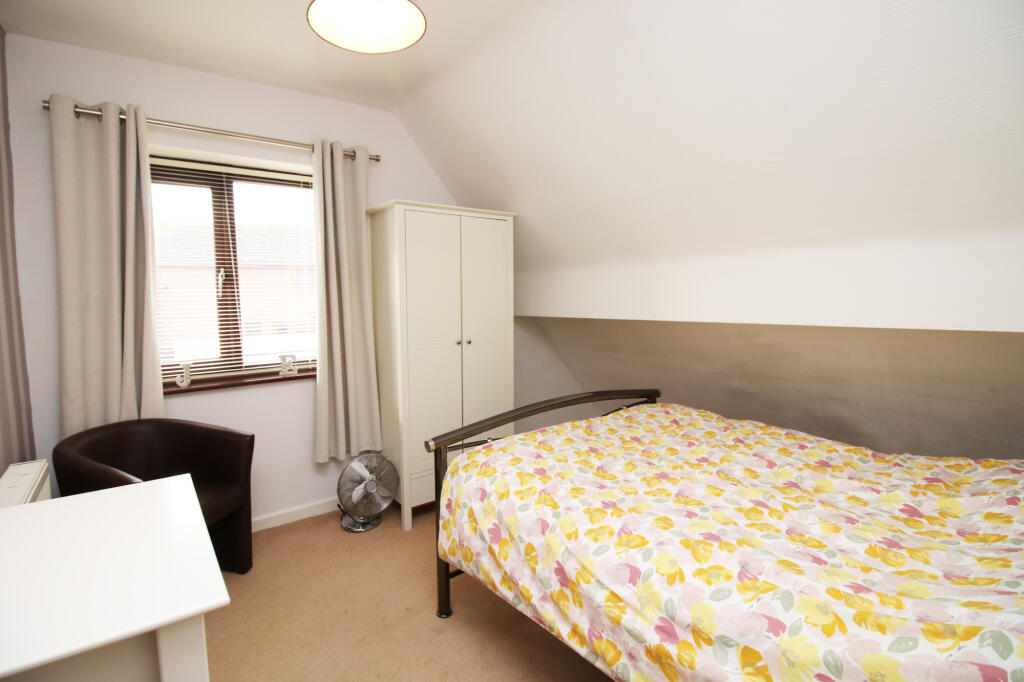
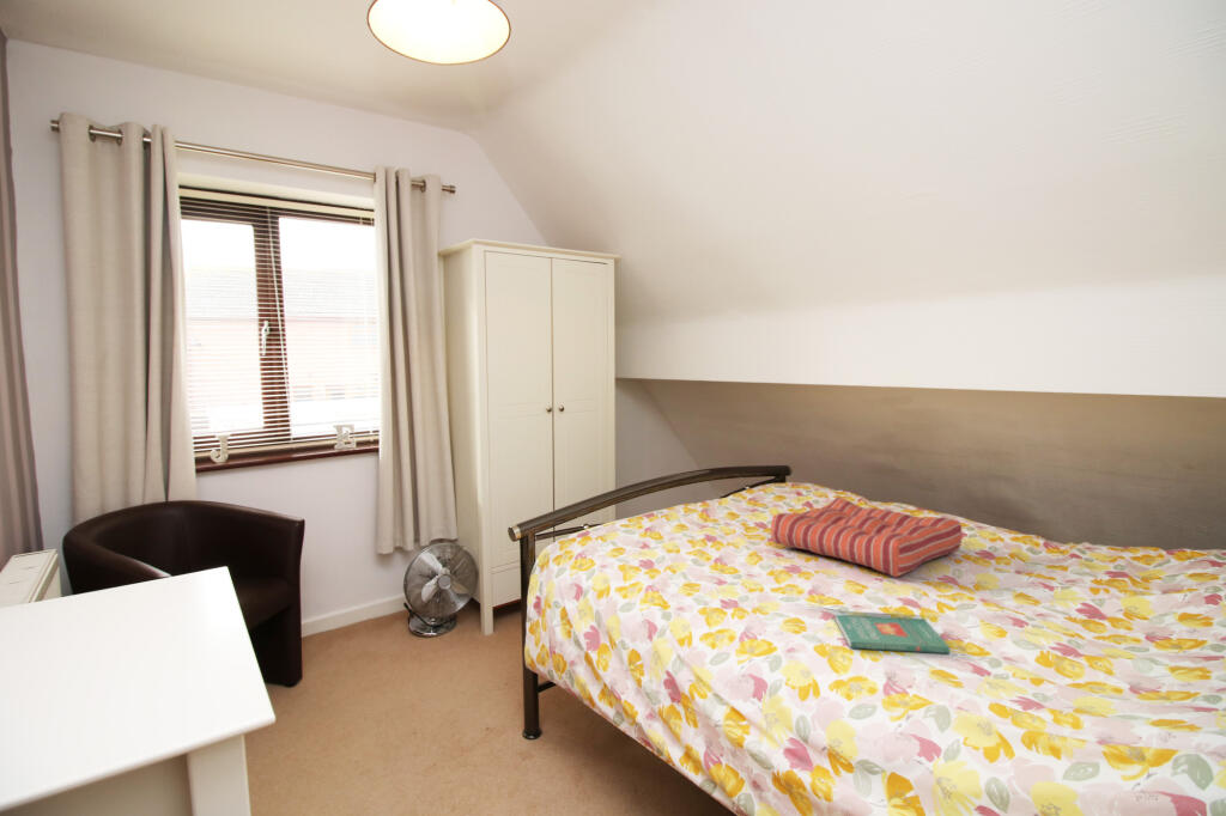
+ seat cushion (863, 531)
+ book (888, 633)
